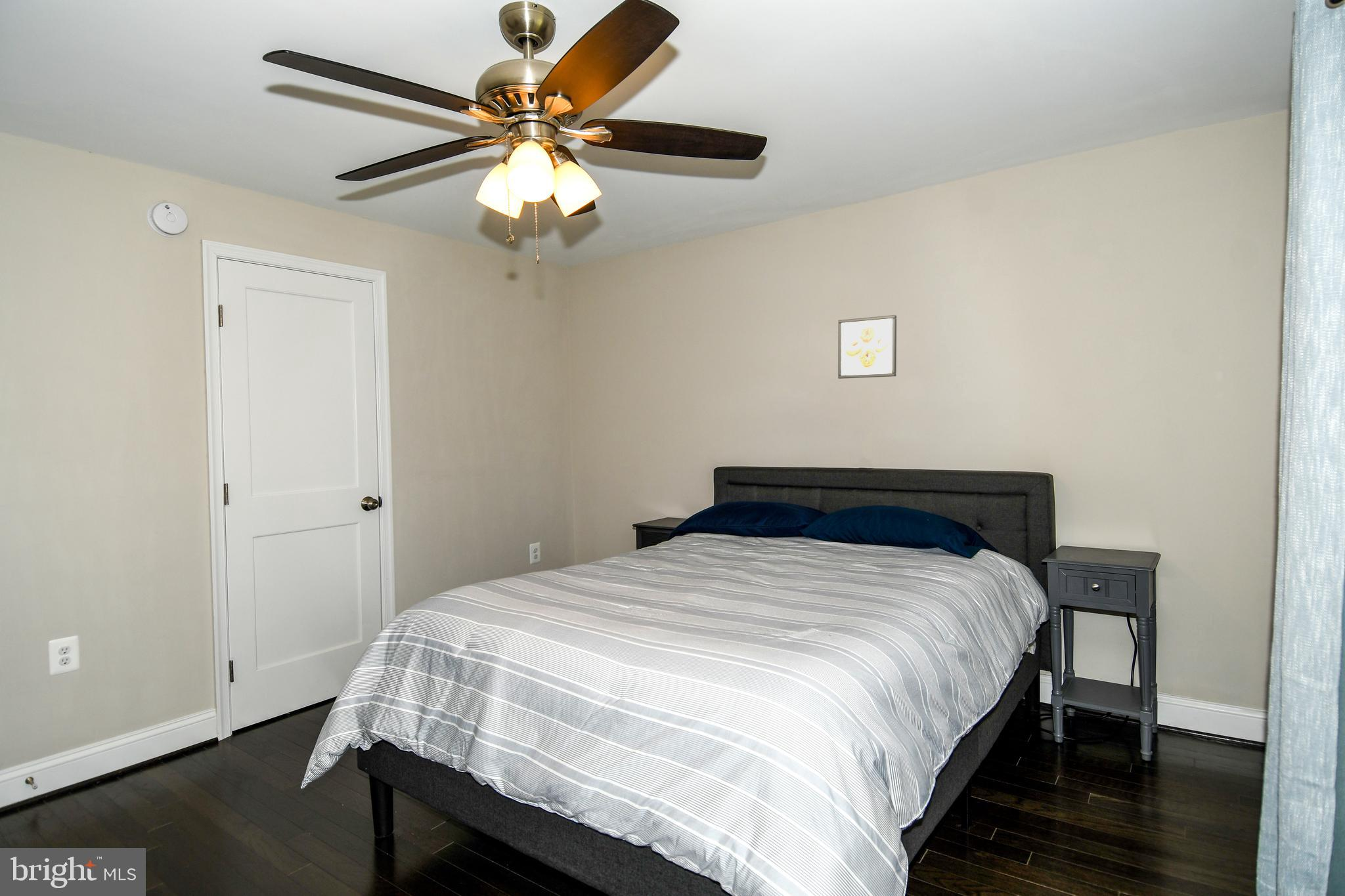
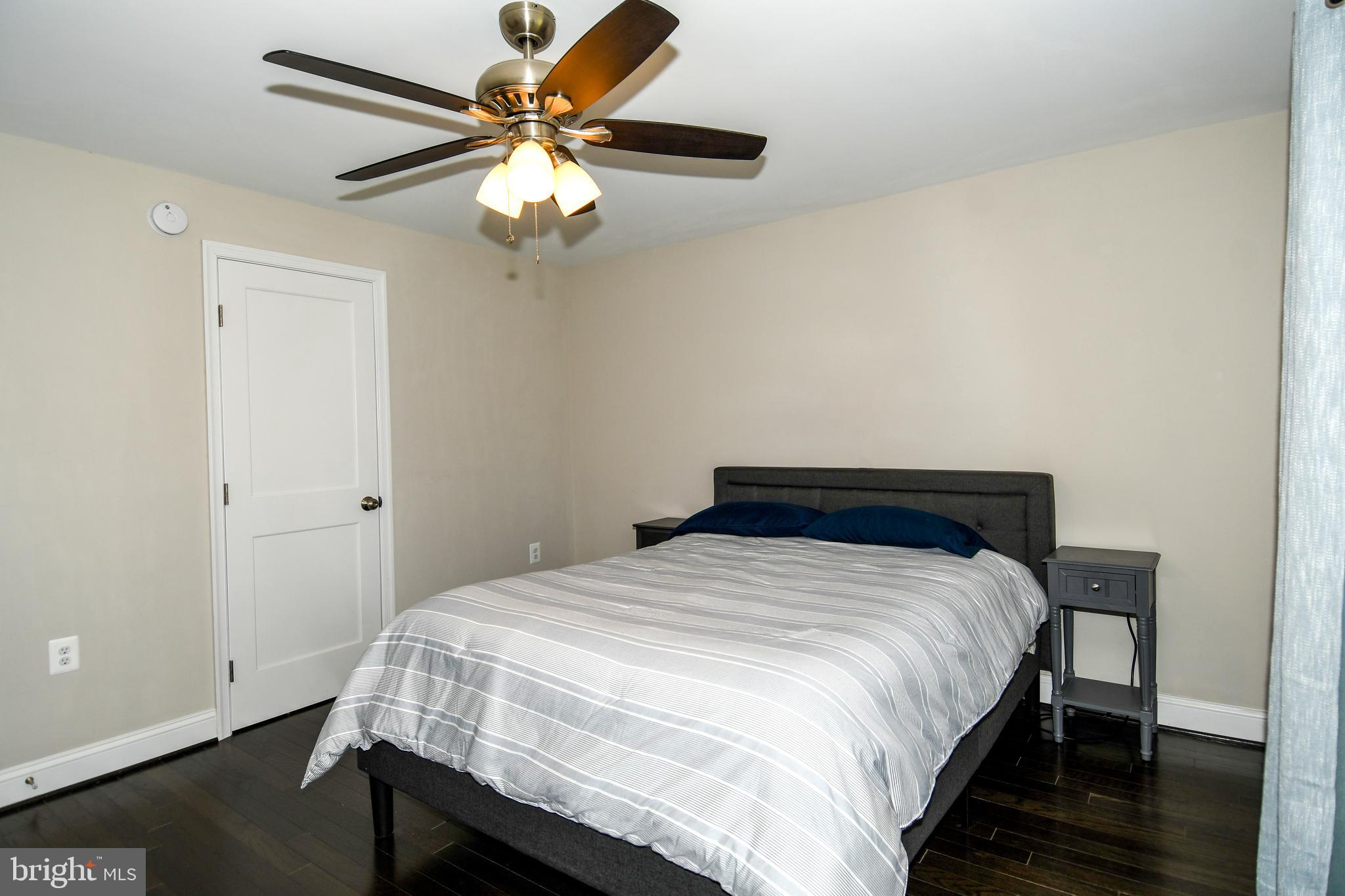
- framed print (866, 347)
